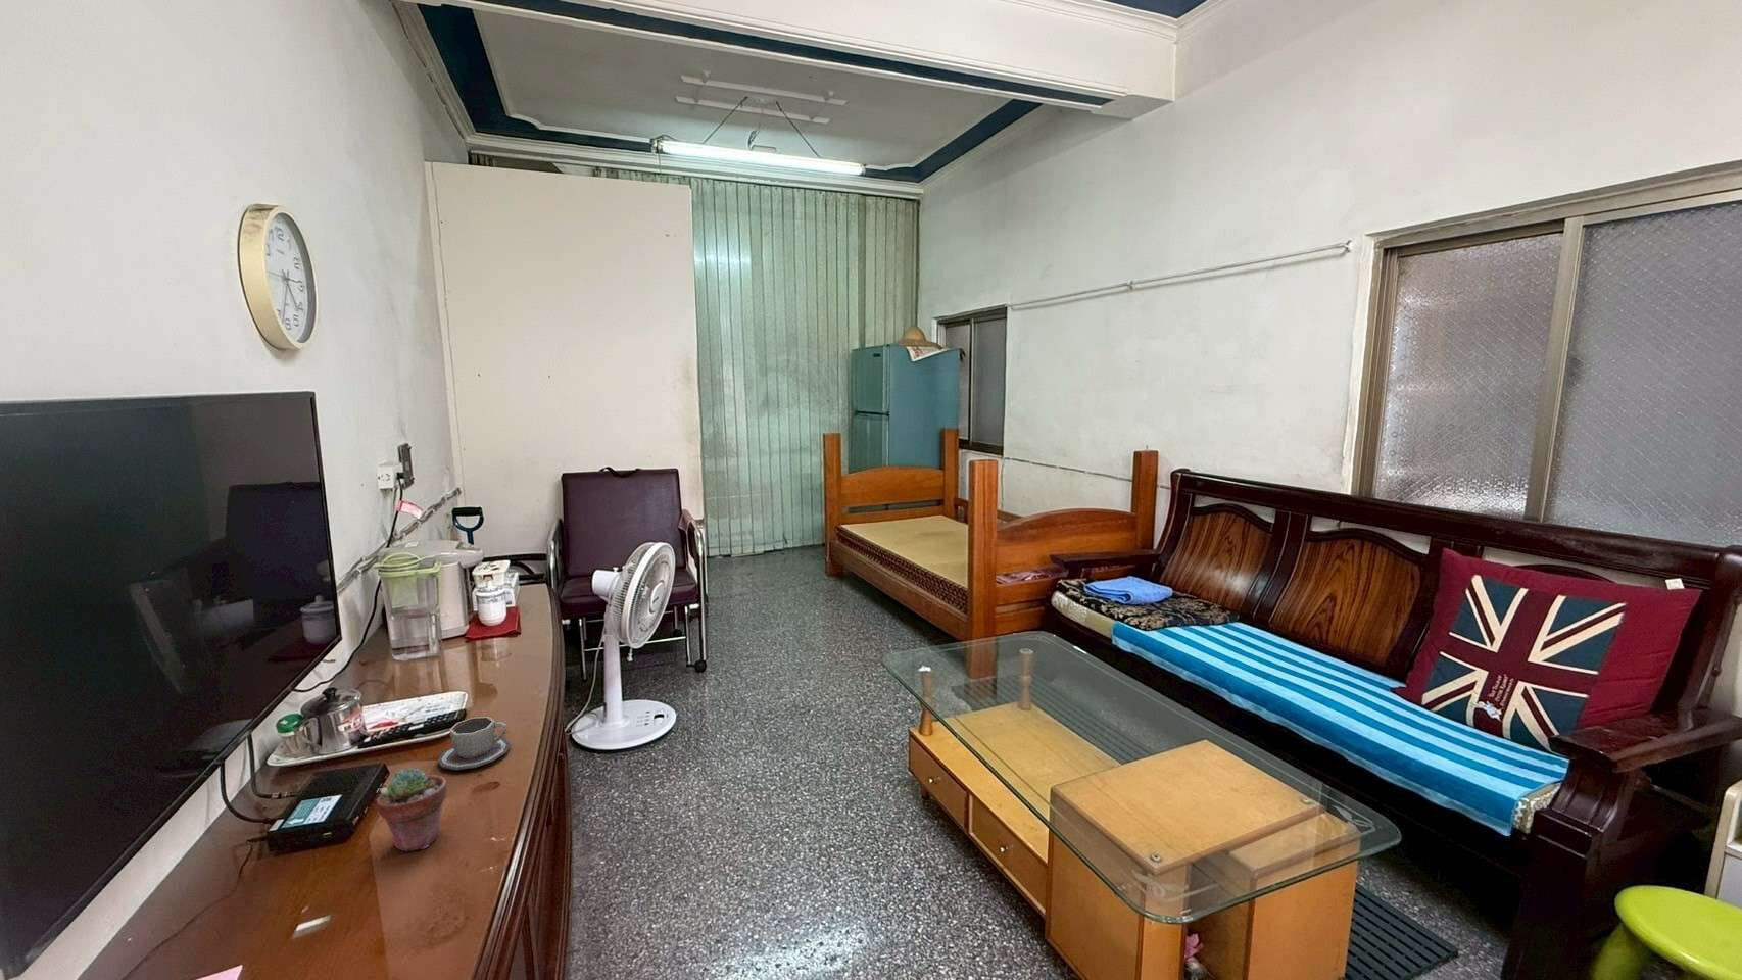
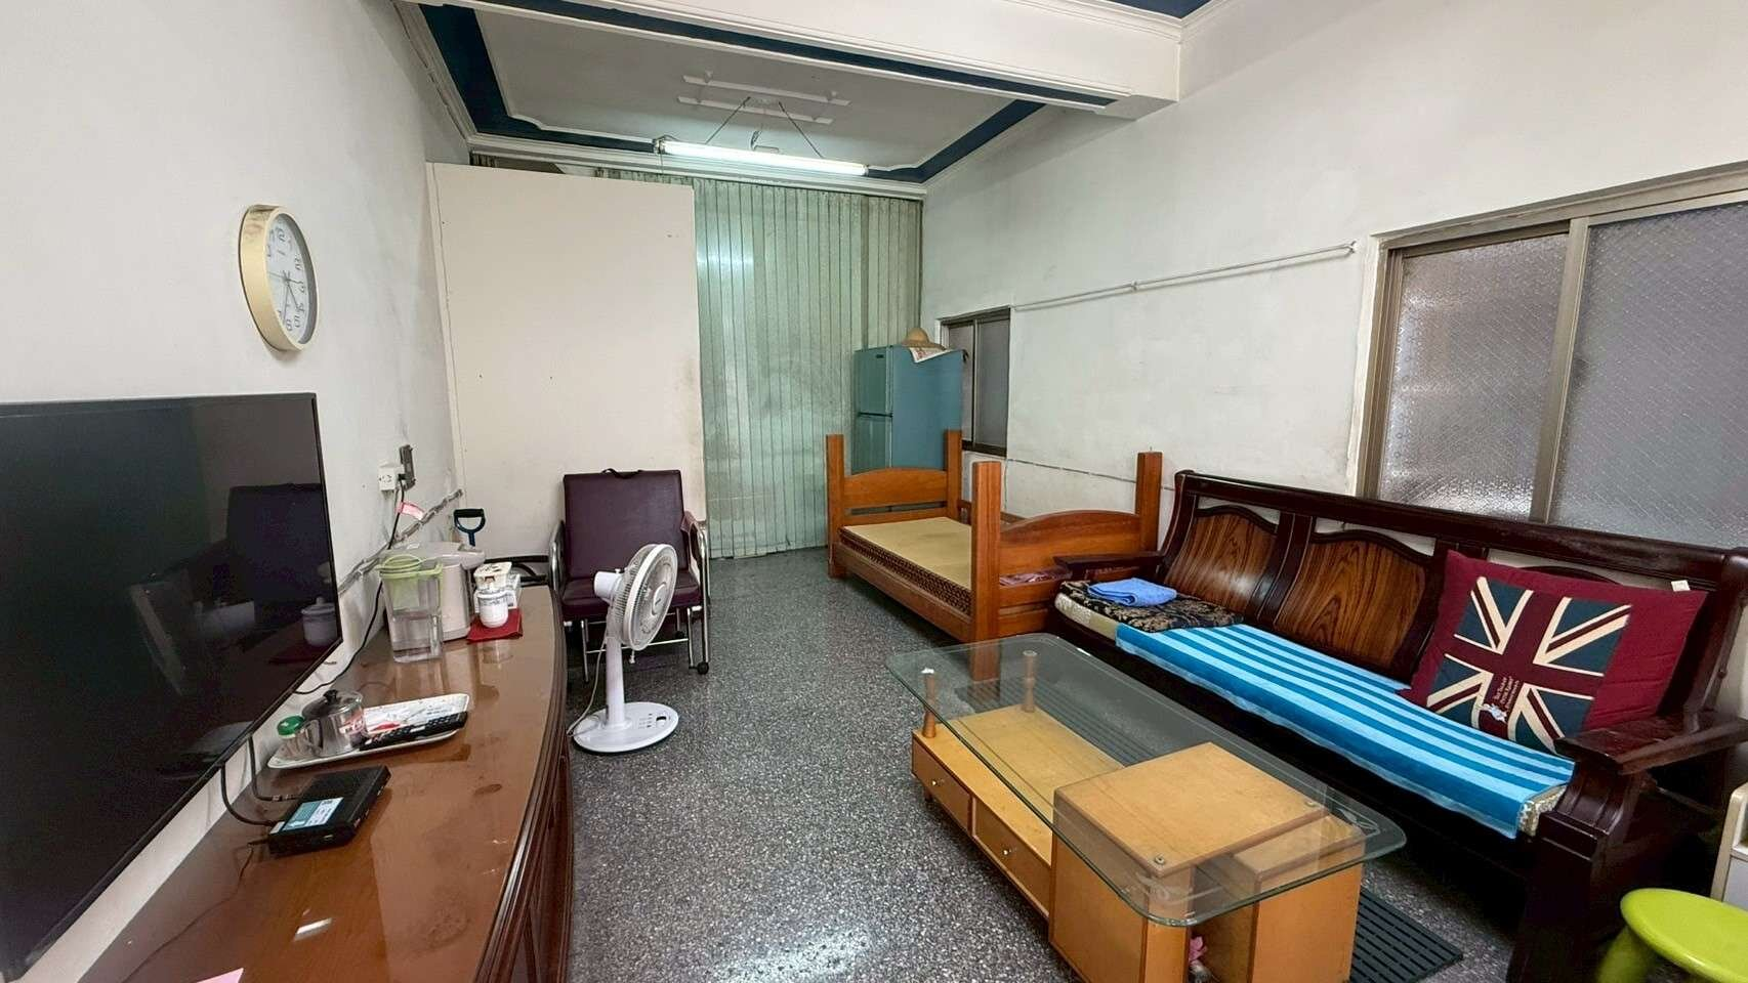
- potted succulent (413, 804)
- cup (474, 741)
